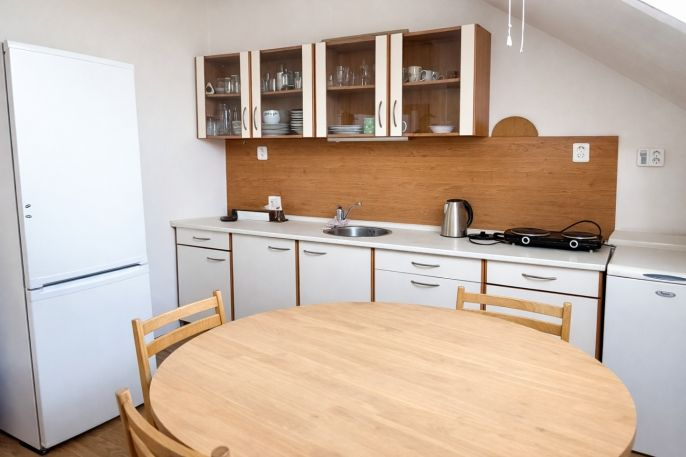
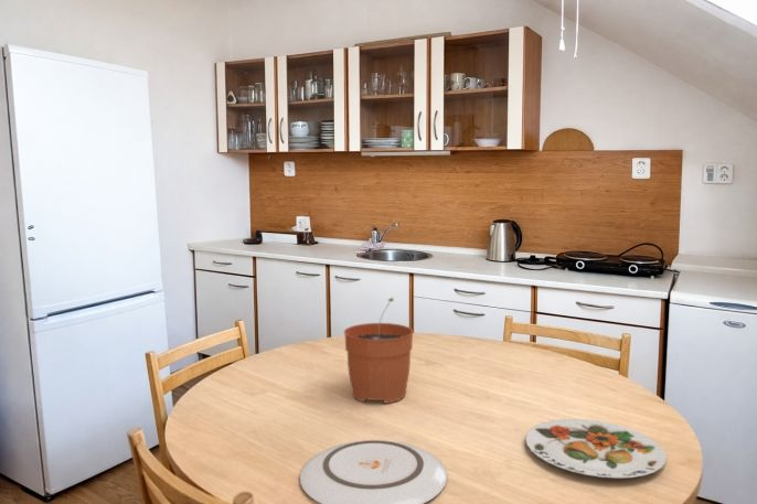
+ plant pot (378, 346)
+ plate (593, 447)
+ plate (373, 468)
